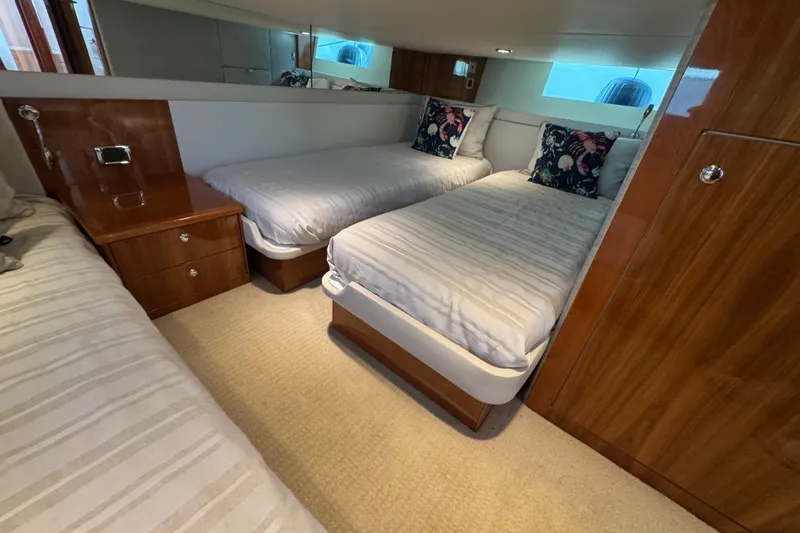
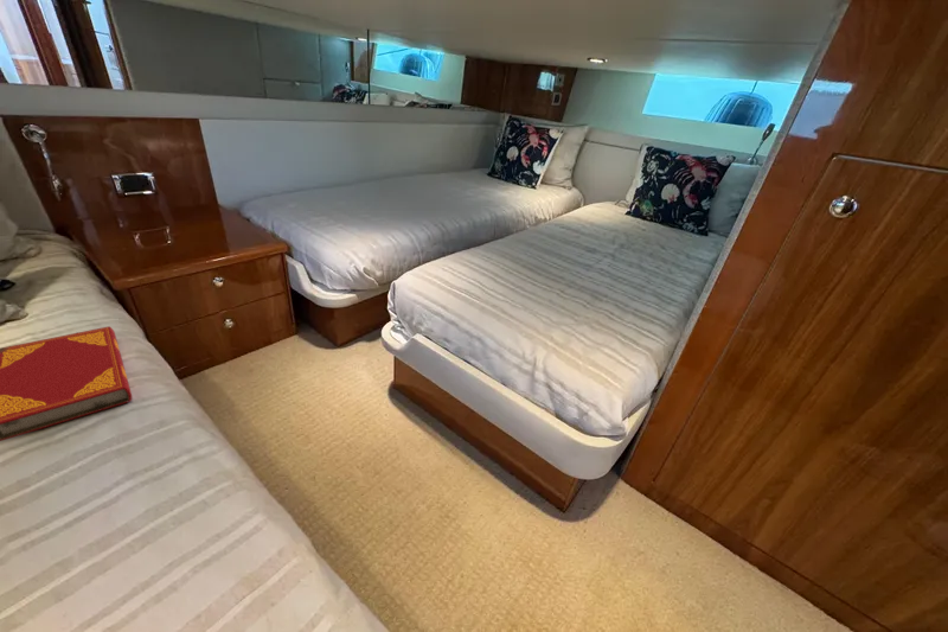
+ hardback book (62, 375)
